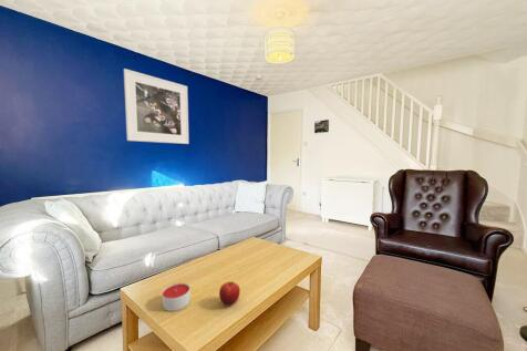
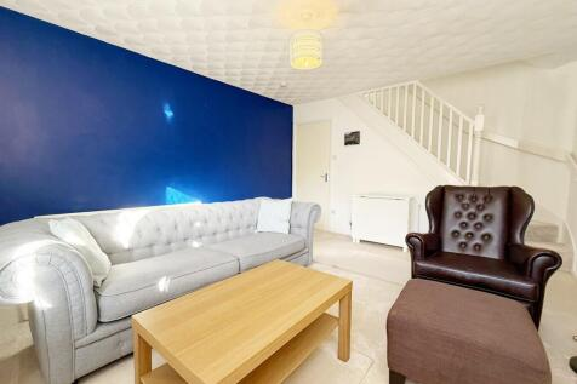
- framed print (159, 111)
- fruit (229, 292)
- candle (176, 296)
